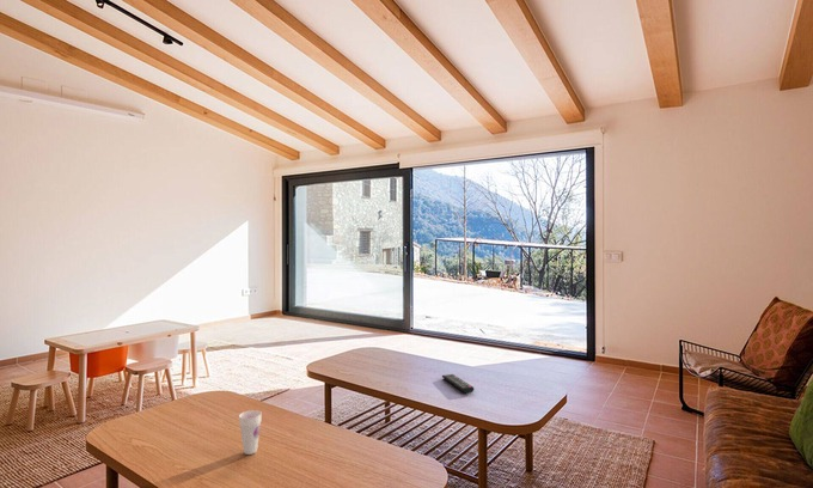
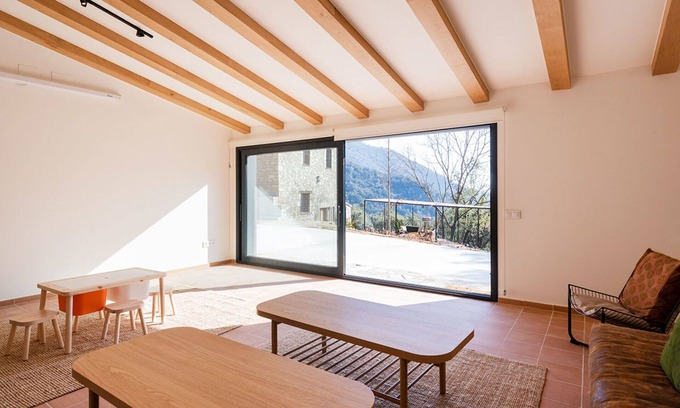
- cup (250, 433)
- remote control (457, 383)
